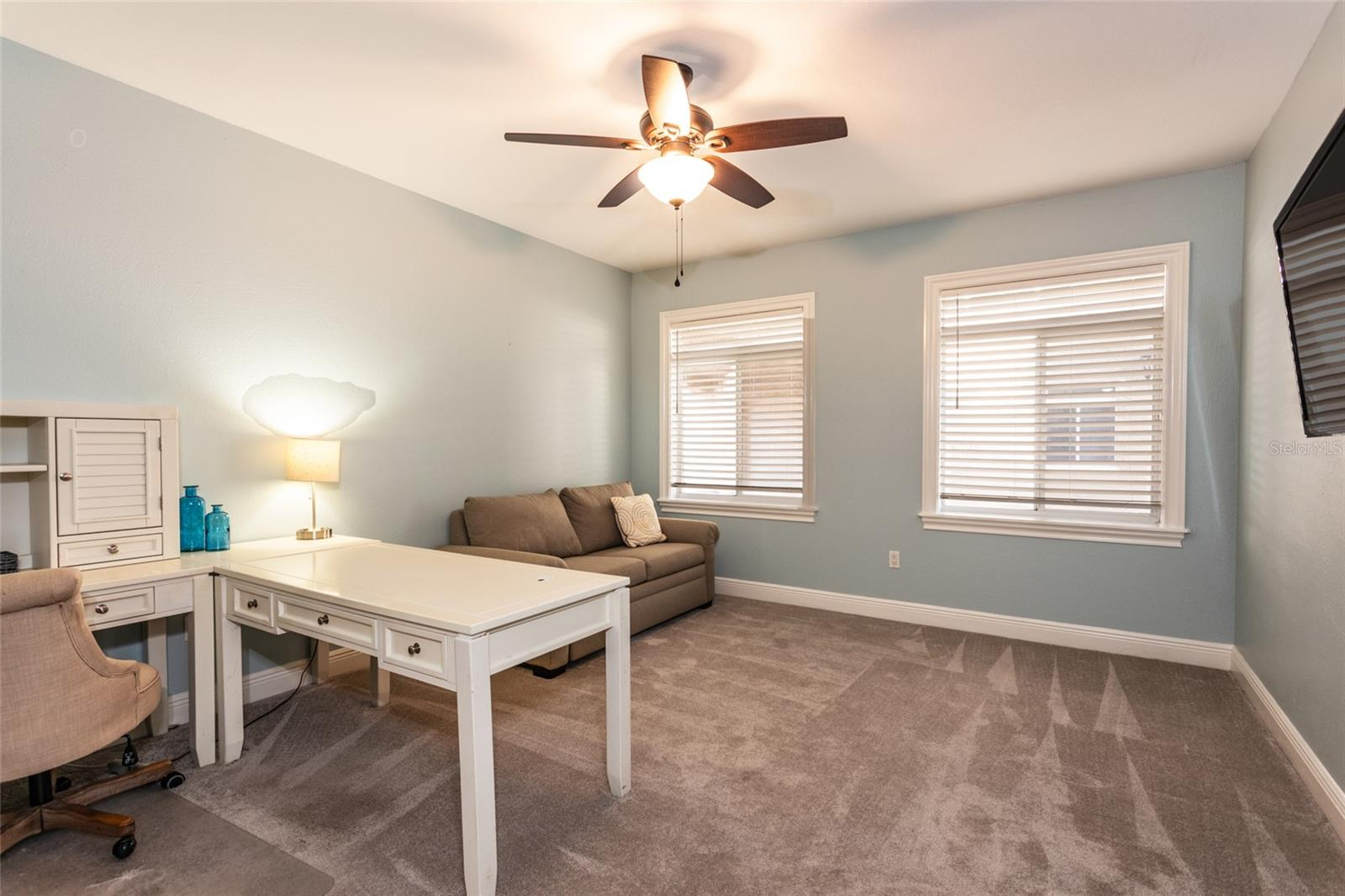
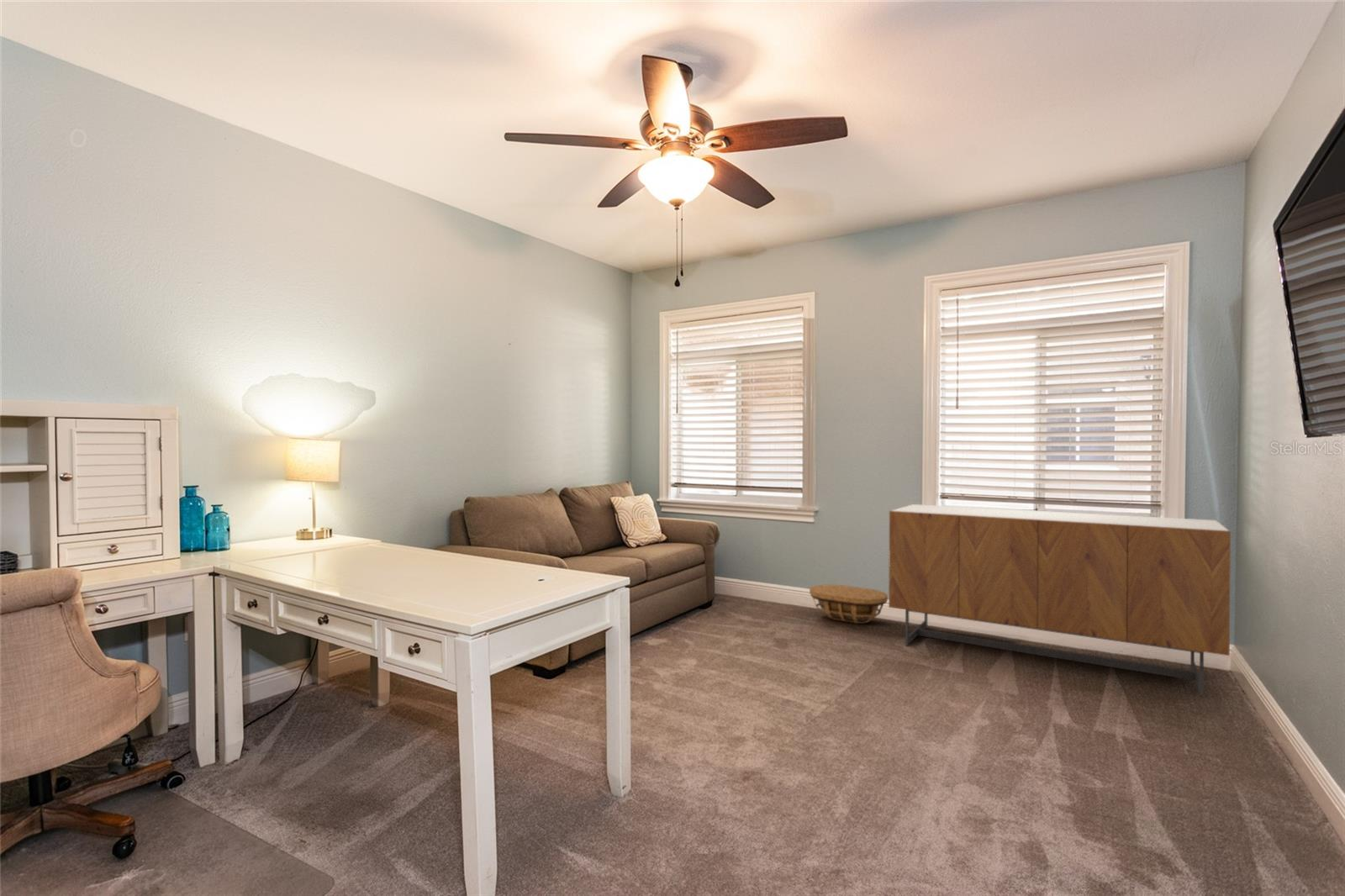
+ credenza (1042, 585)
+ basket (847, 606)
